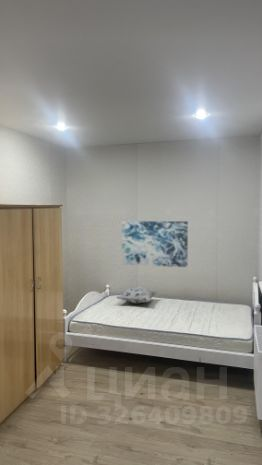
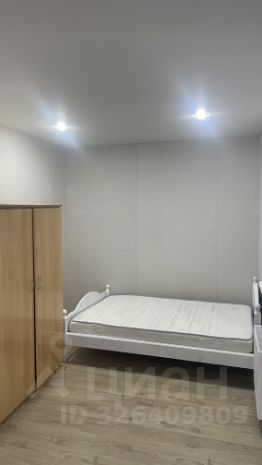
- wall art (153, 243)
- decorative pillow (137, 295)
